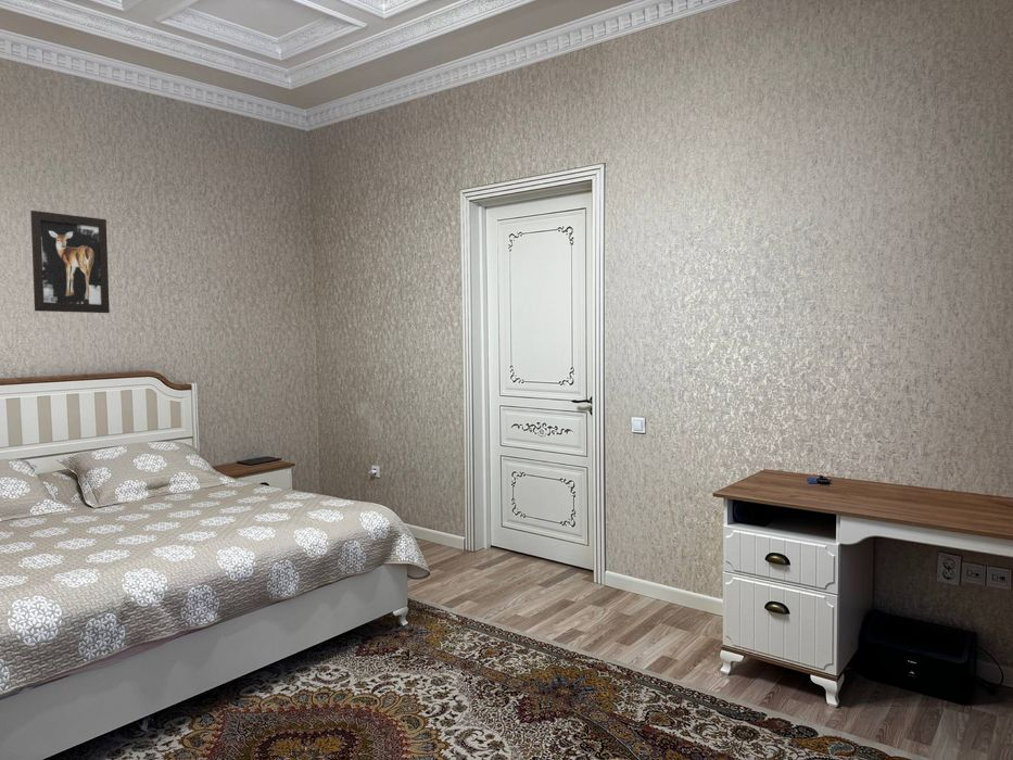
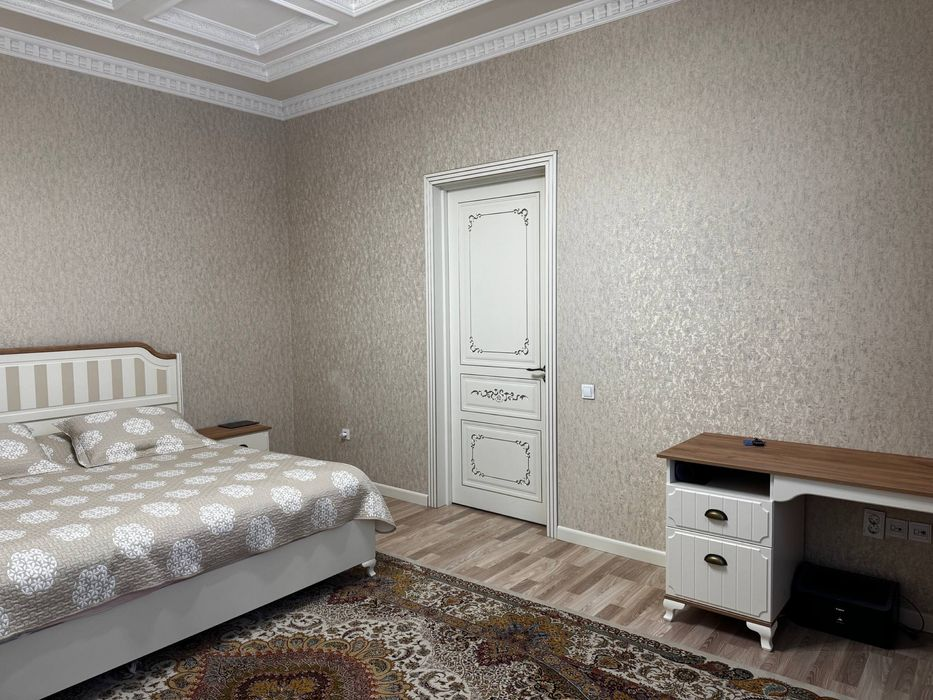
- wall art (71, 263)
